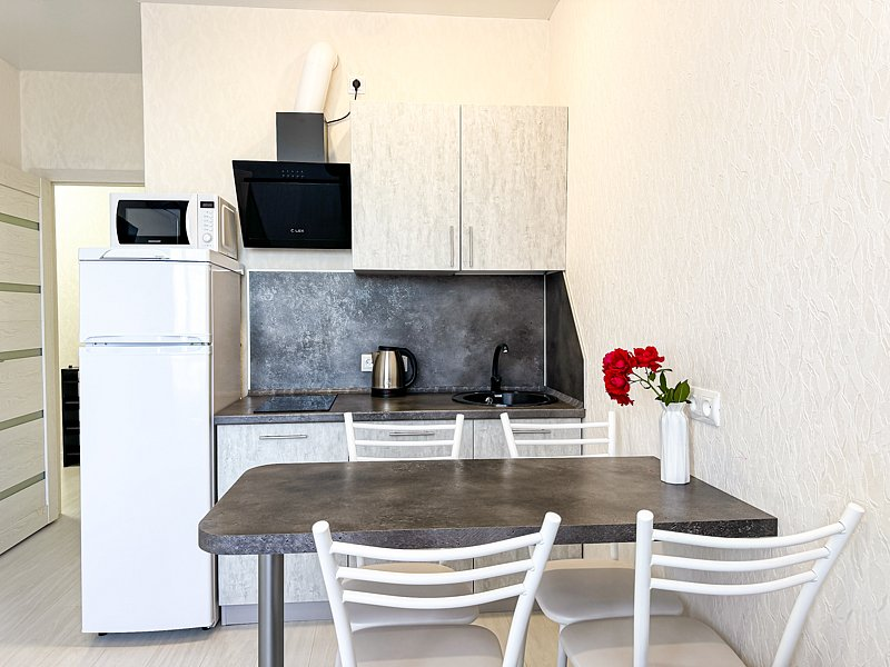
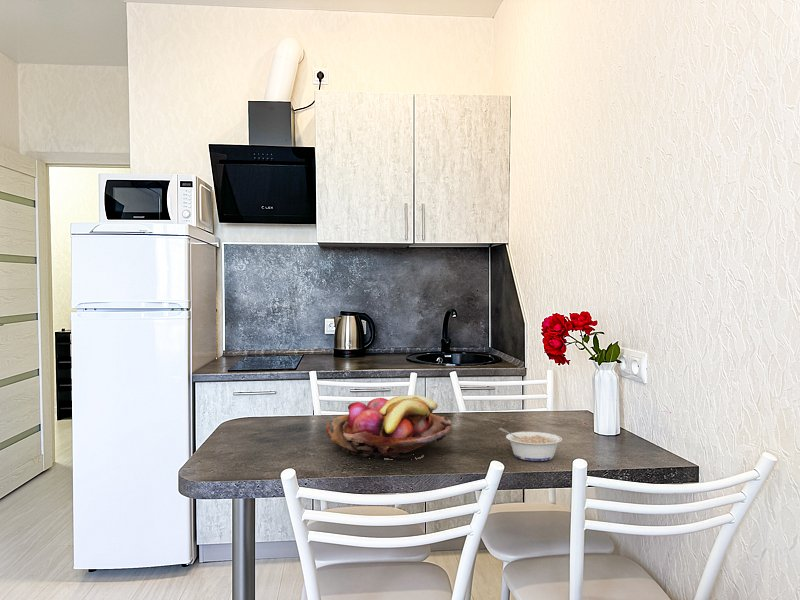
+ legume (531, 444)
+ fruit basket (389, 423)
